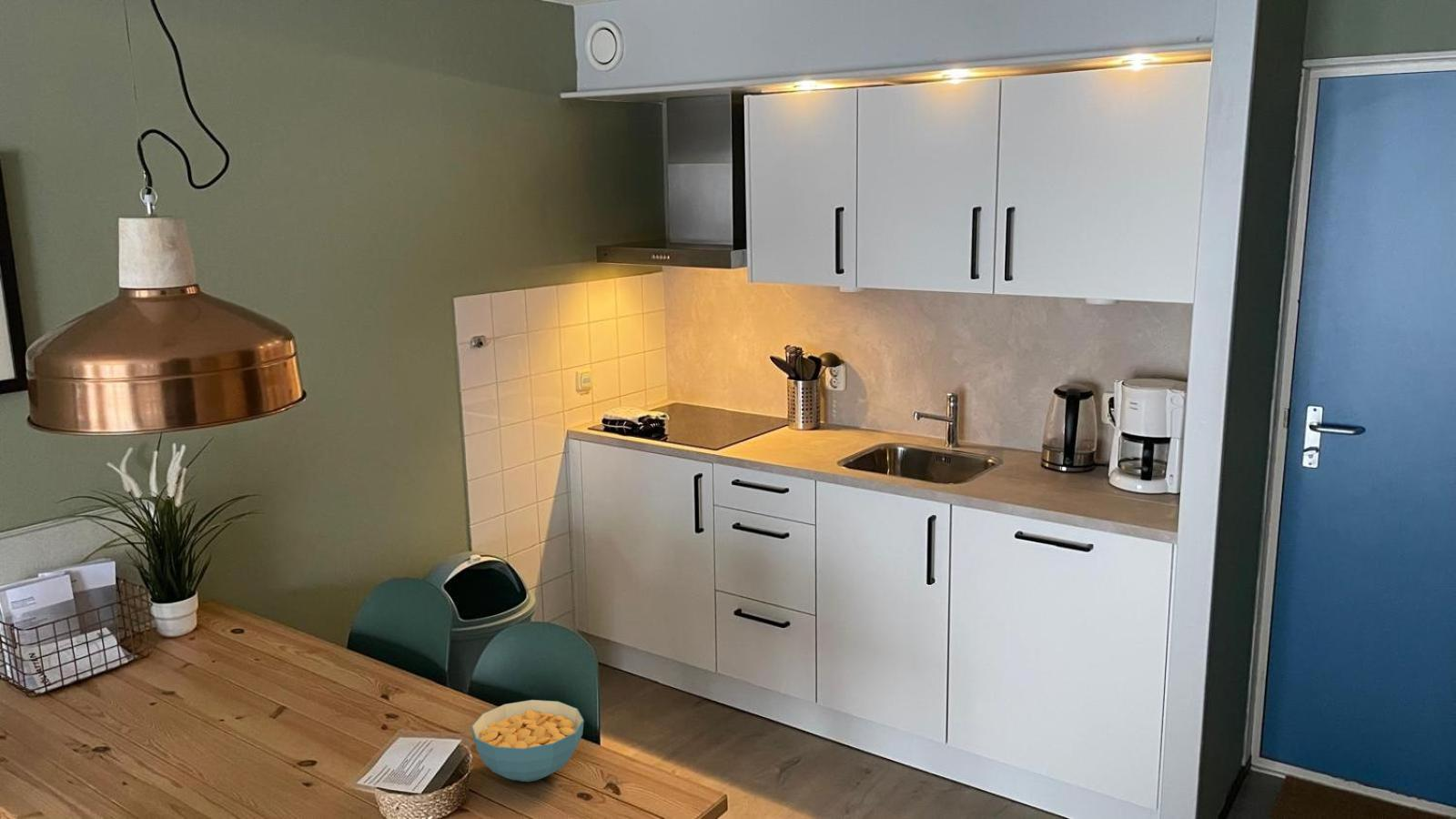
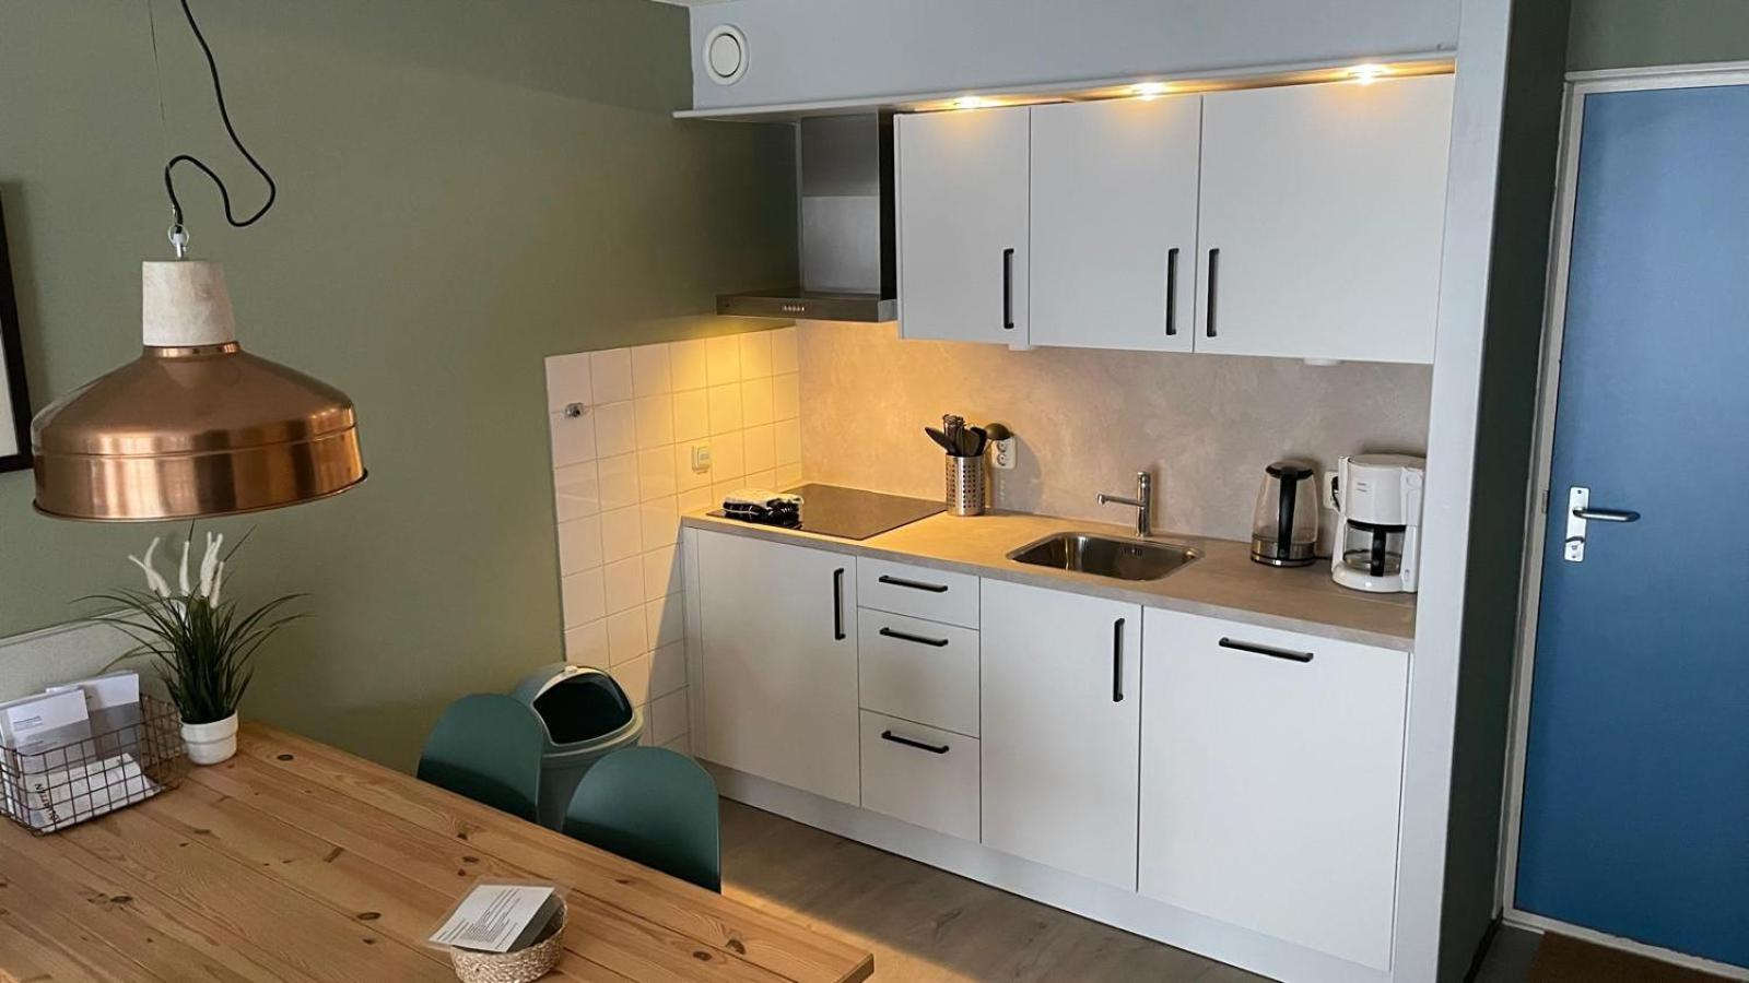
- cereal bowl (529, 748)
